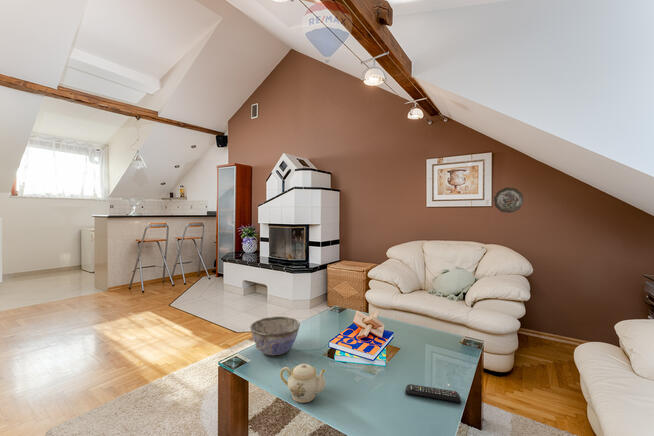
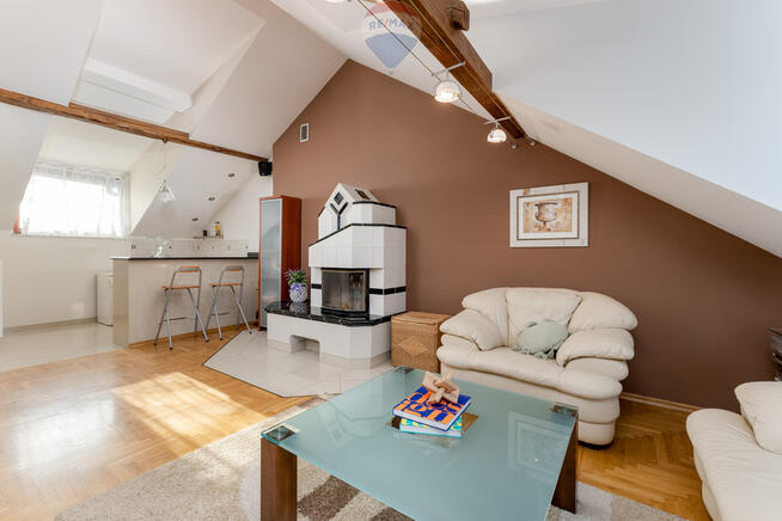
- remote control (432, 393)
- decorative plate (508, 200)
- bowl (275, 337)
- teapot (302, 379)
